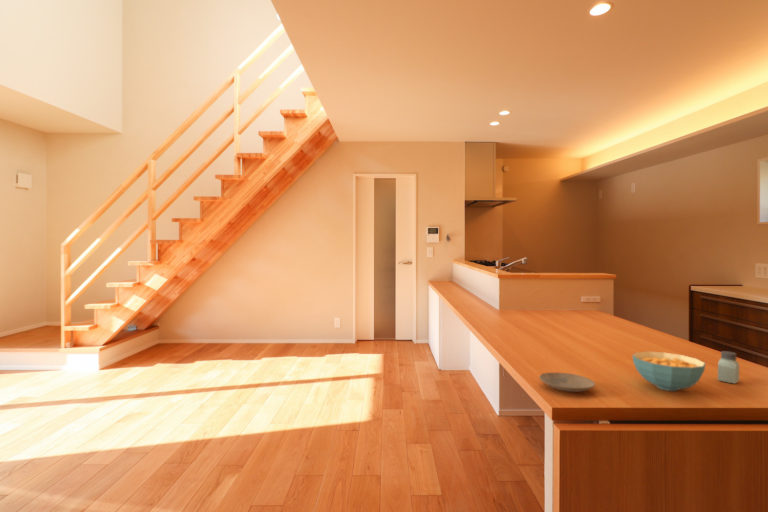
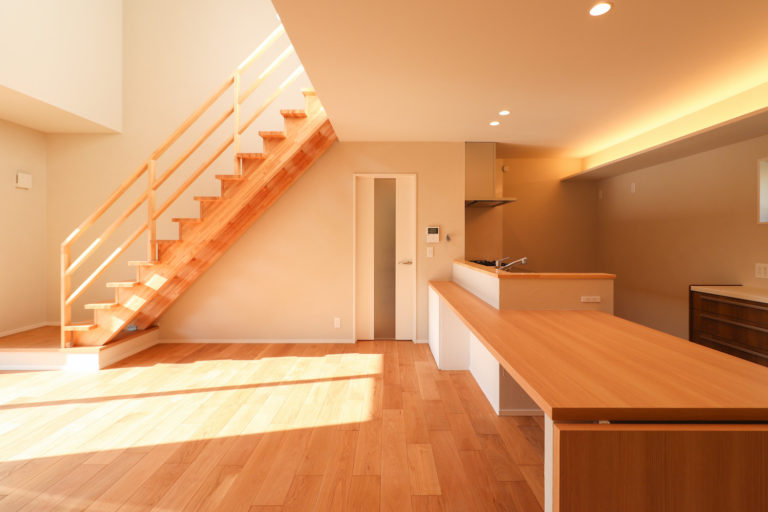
- cereal bowl (667, 373)
- plate (566, 383)
- saltshaker (728, 366)
